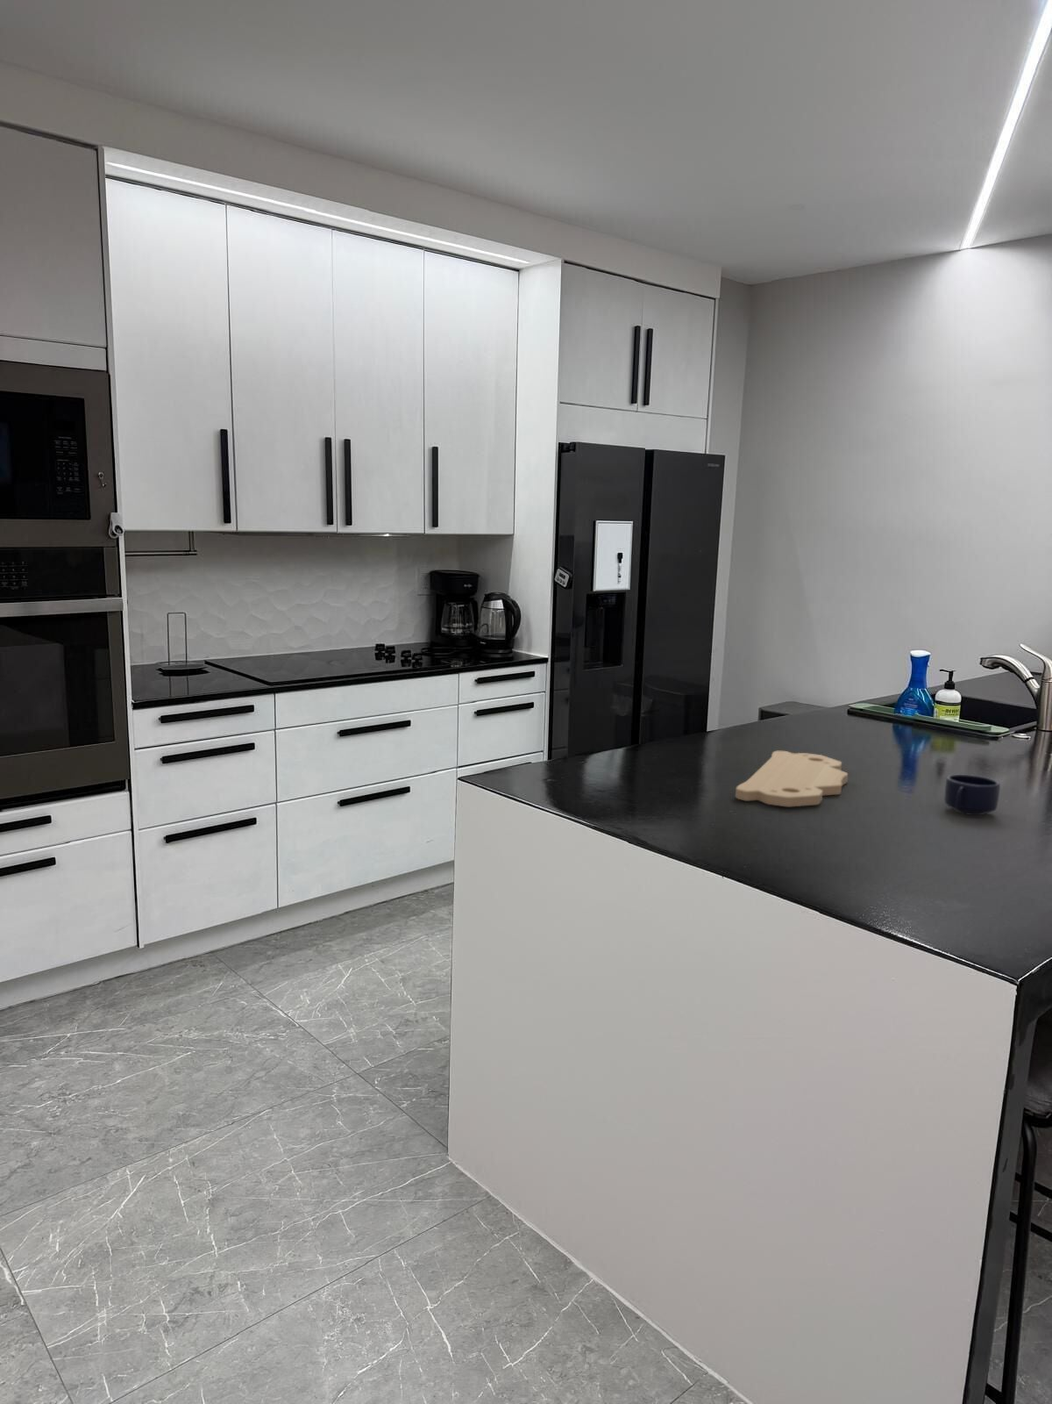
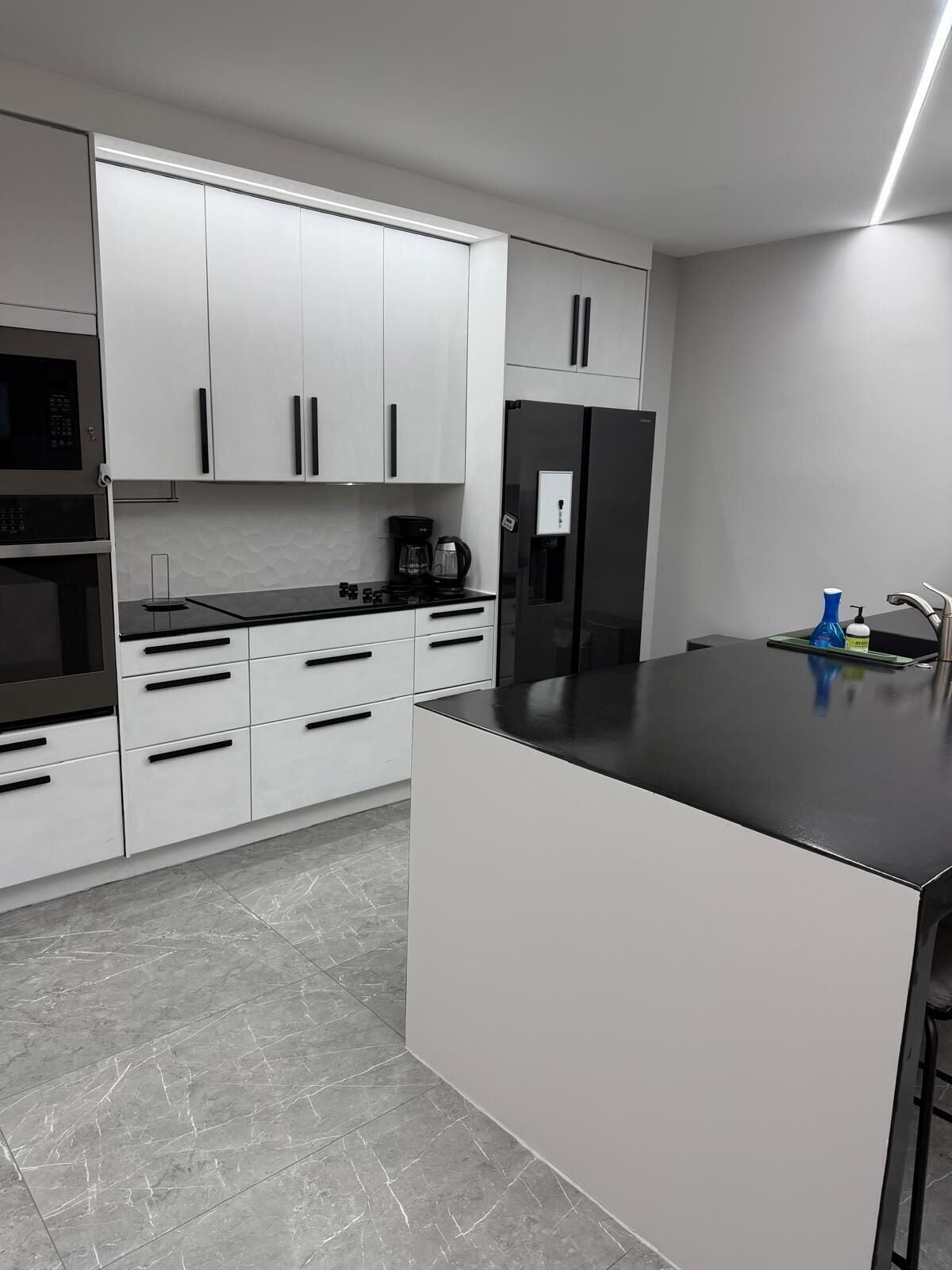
- mug (969, 797)
- cutting board (799, 777)
